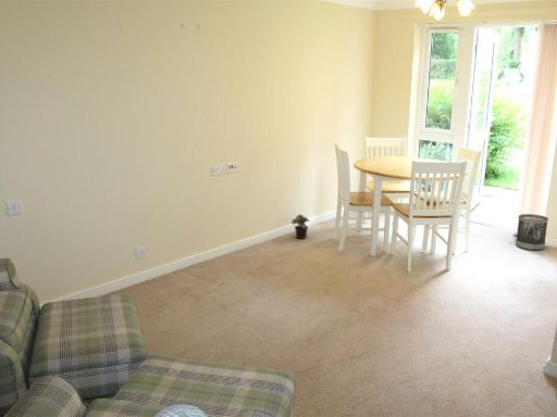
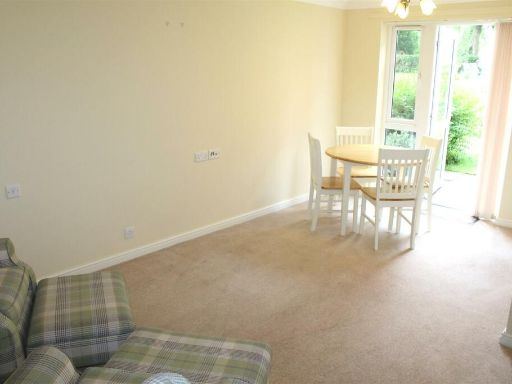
- wastebasket (531, 231)
- potted plant (299, 225)
